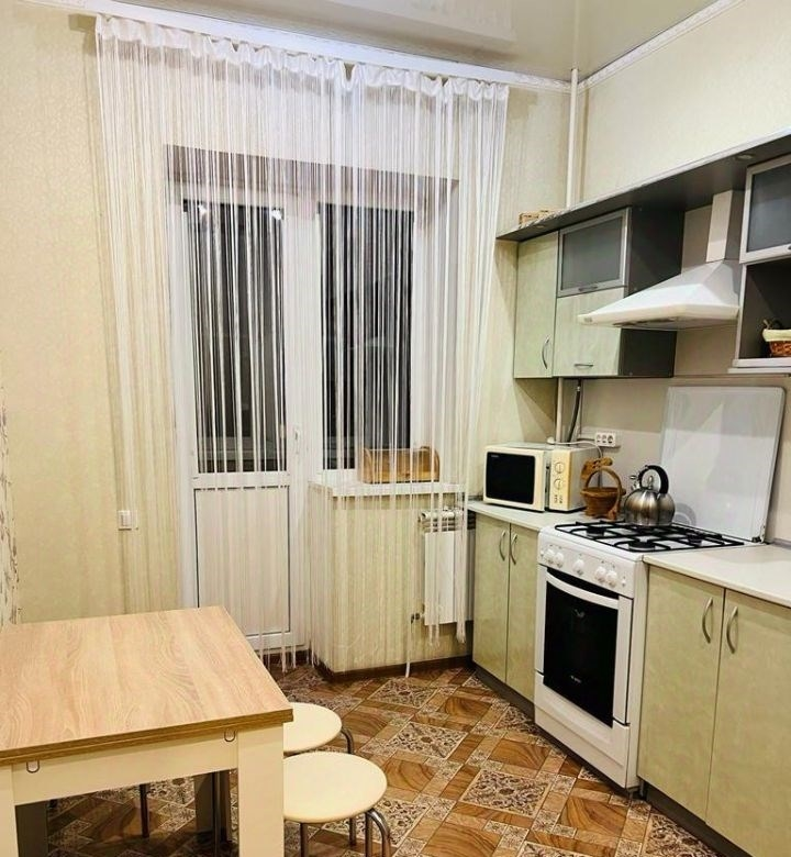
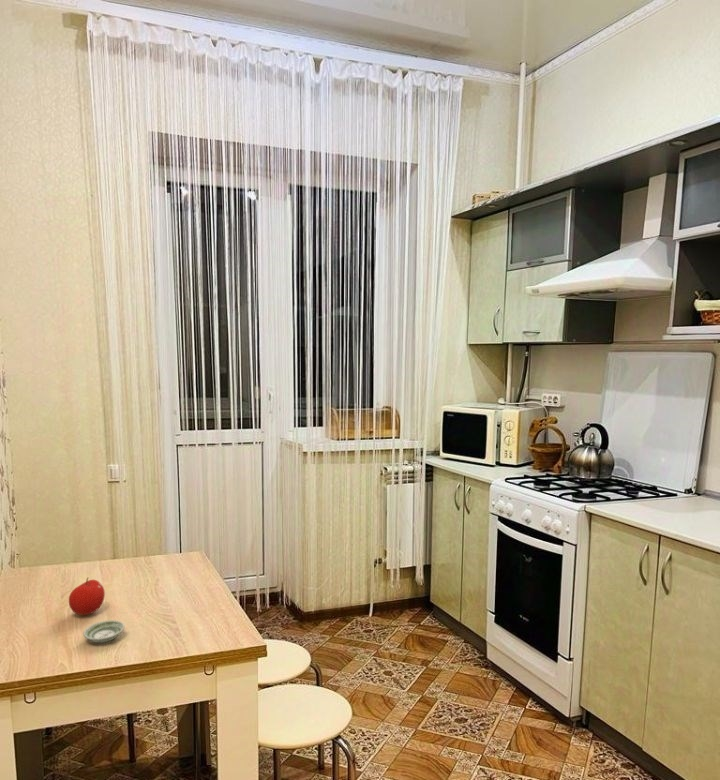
+ saucer (104, 633)
+ fruit (86, 595)
